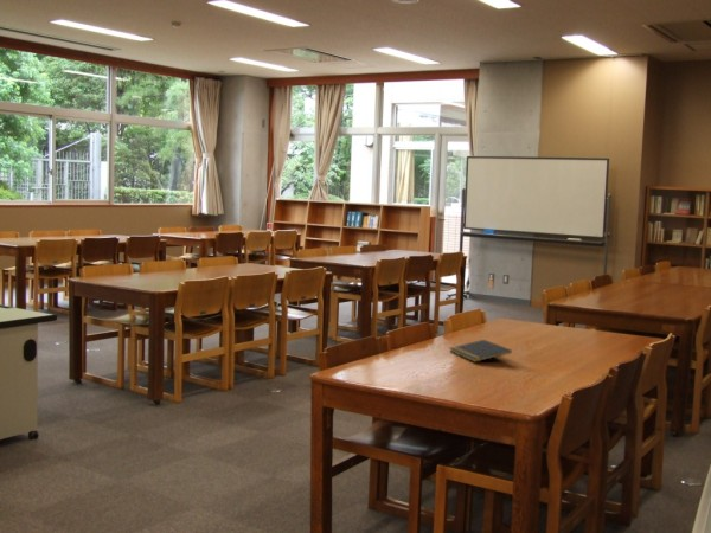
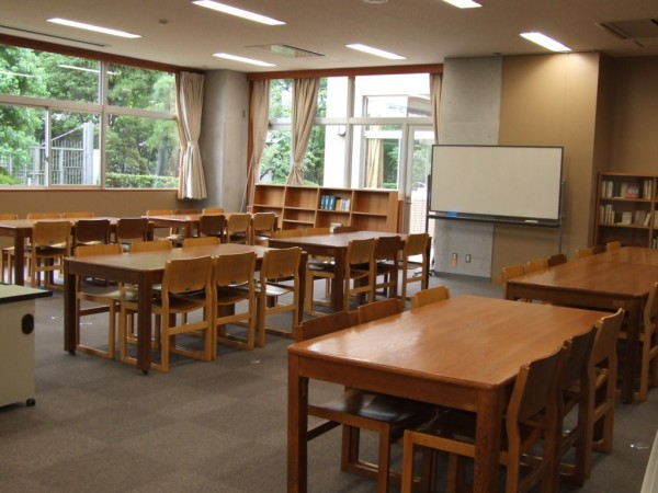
- notepad (479, 349)
